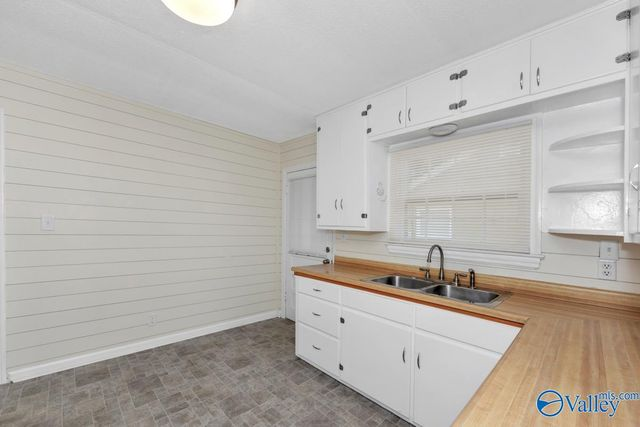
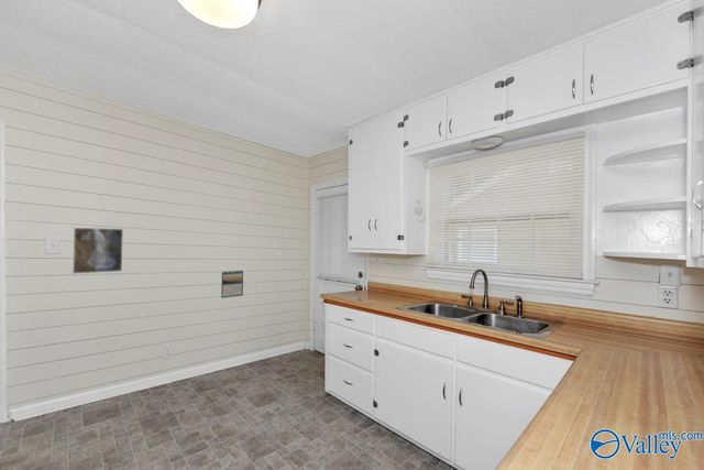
+ calendar (232, 283)
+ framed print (98, 250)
